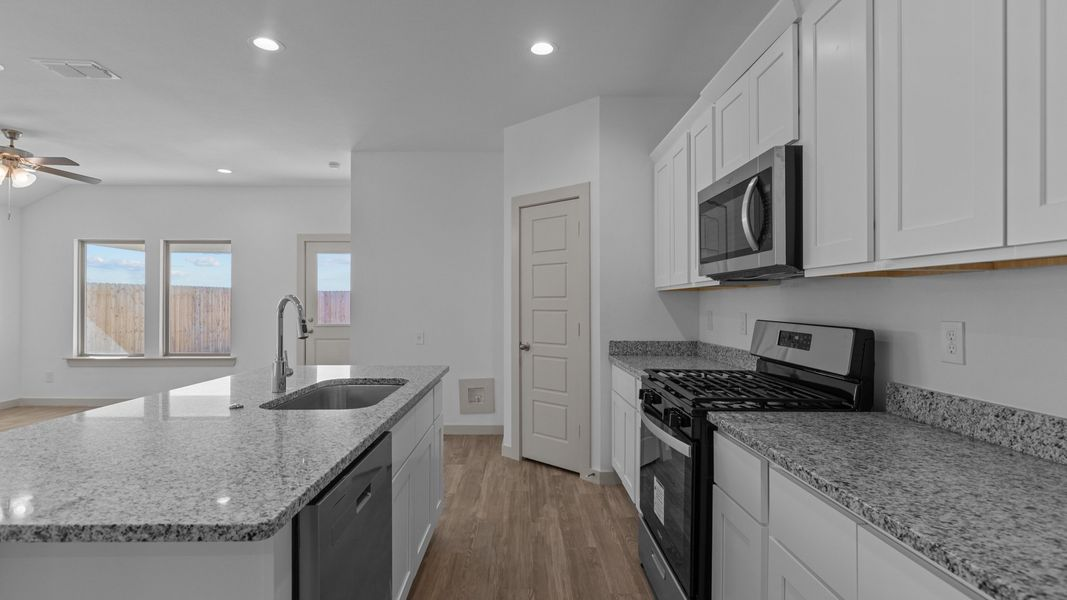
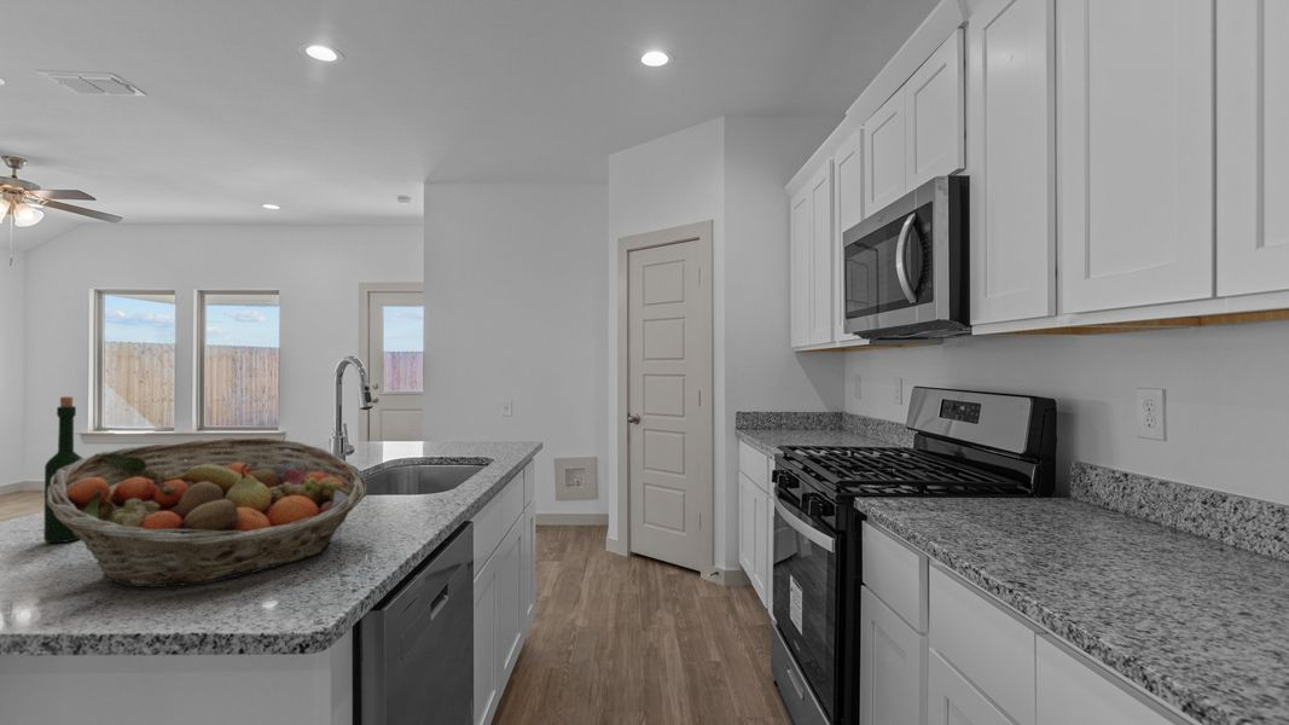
+ wine bottle (65, 465)
+ fruit basket (226, 501)
